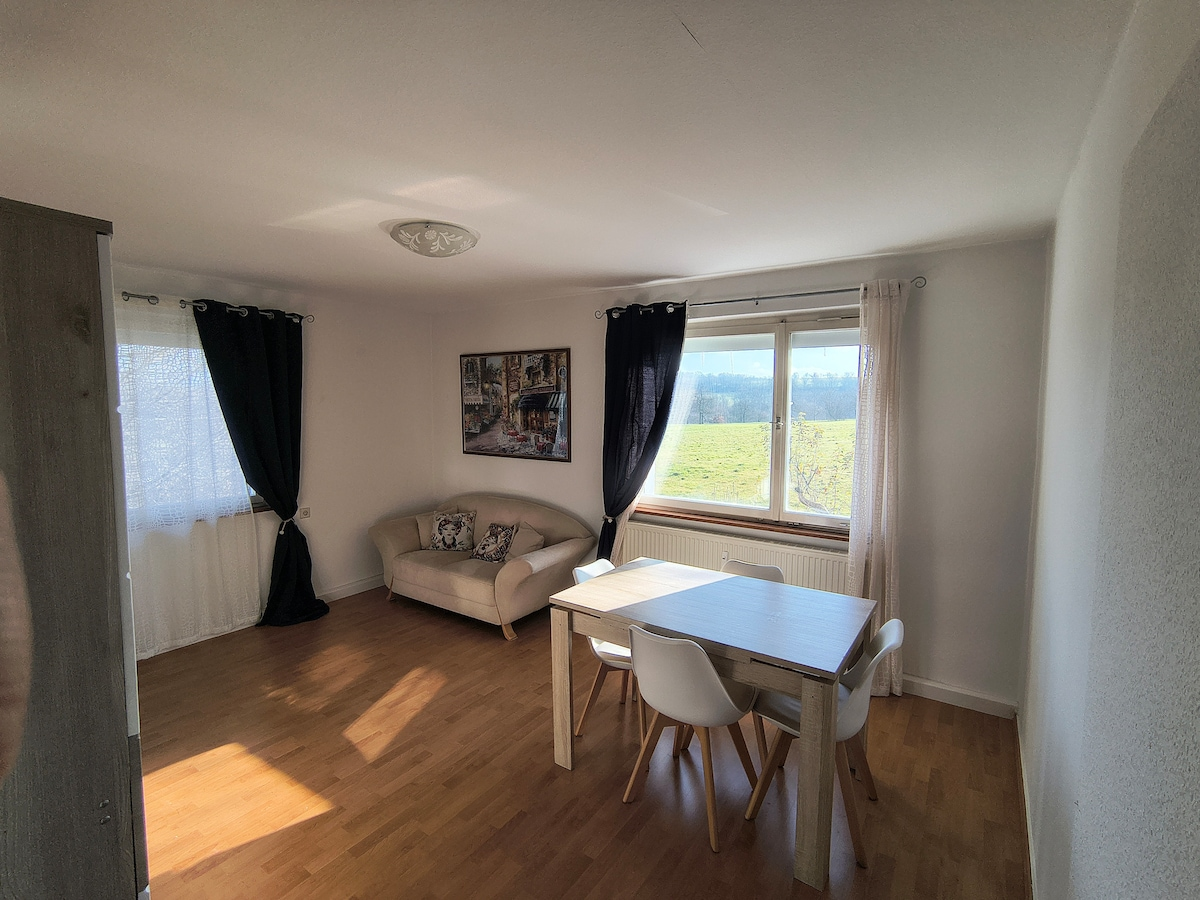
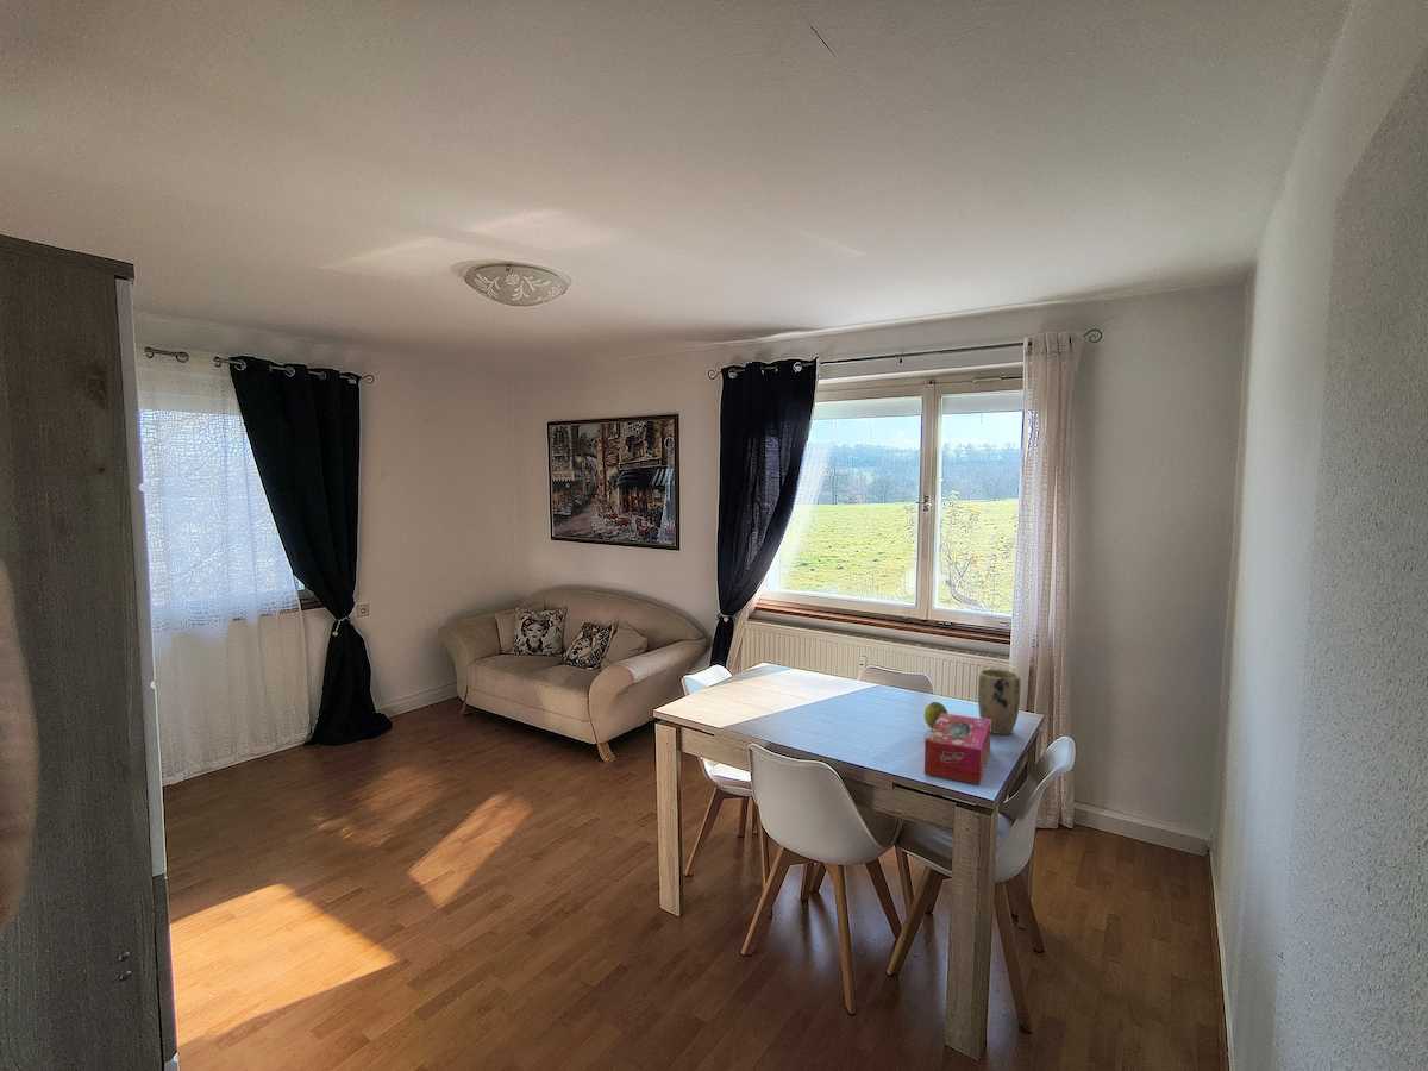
+ plant pot (998, 701)
+ fruit (935, 715)
+ tissue box (958, 745)
